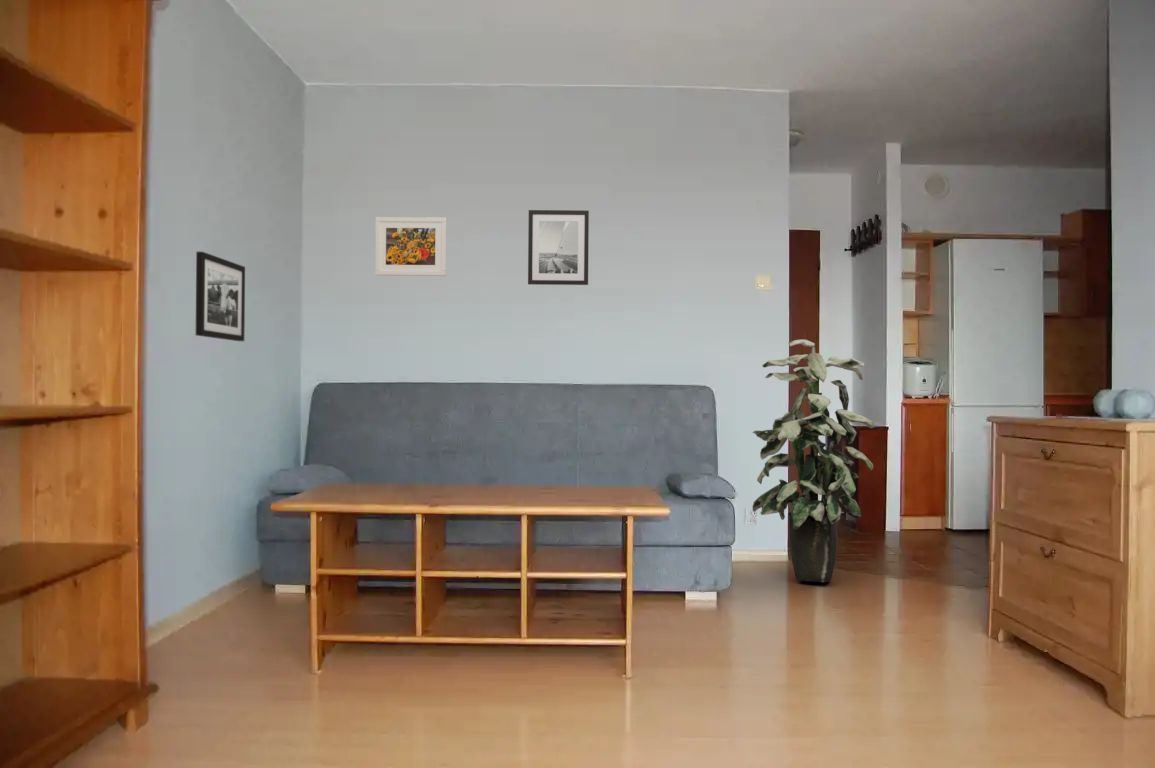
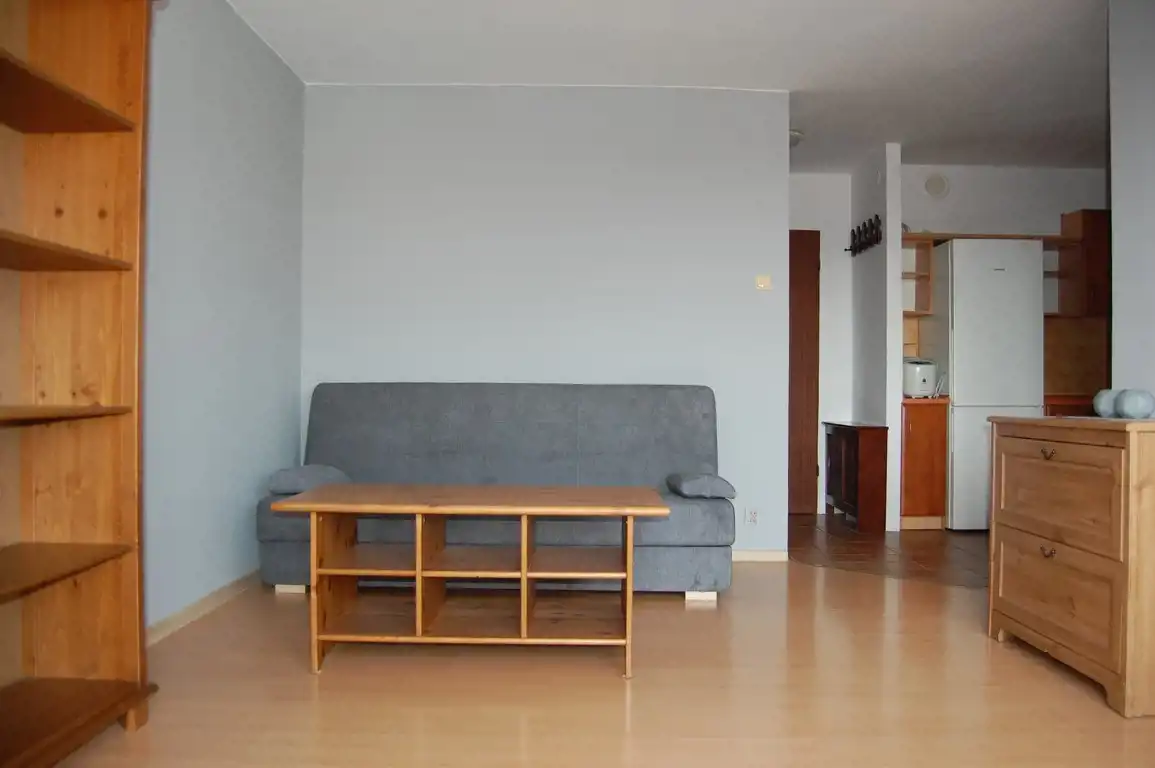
- indoor plant (808, 459)
- wall art (558, 247)
- picture frame (221, 299)
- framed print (410, 246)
